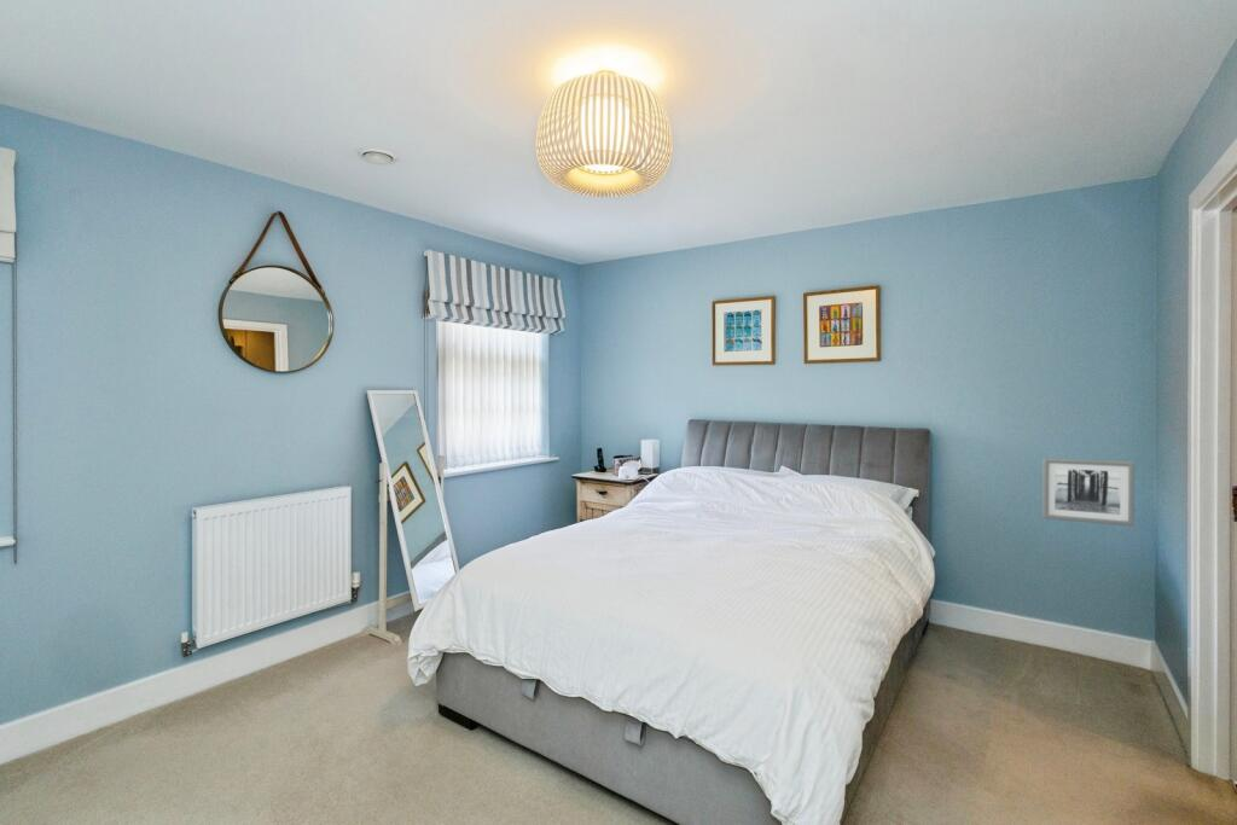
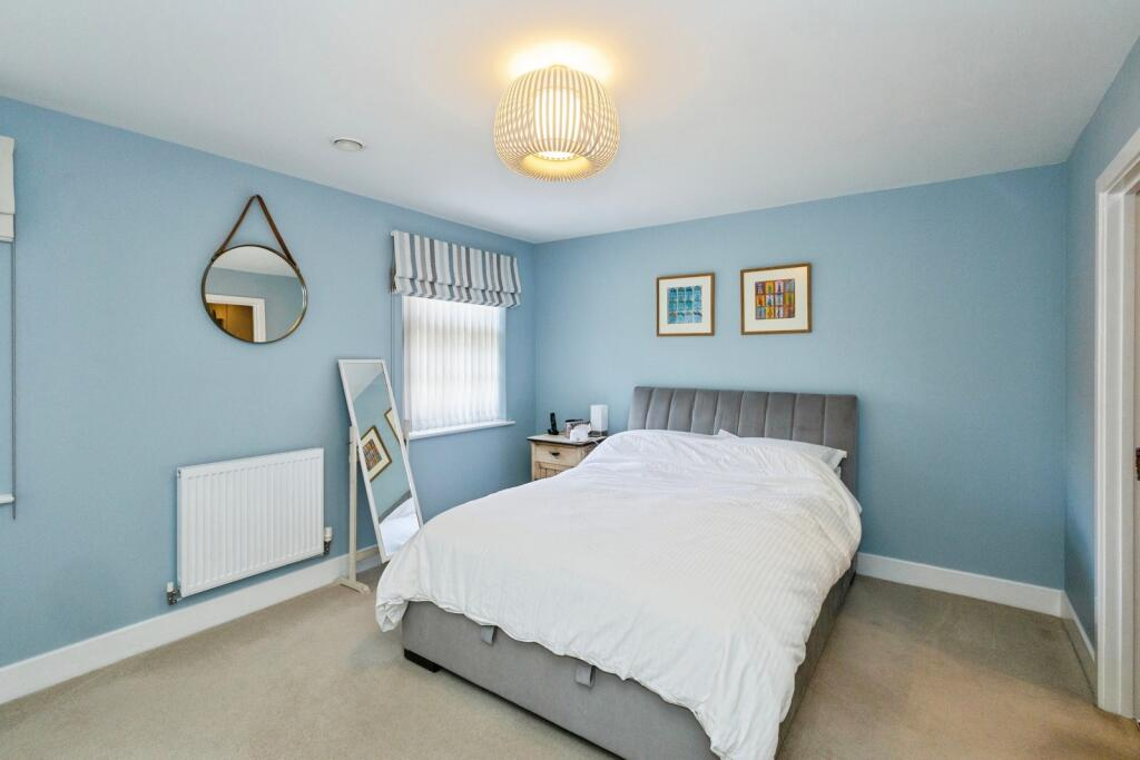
- wall art (1086, 490)
